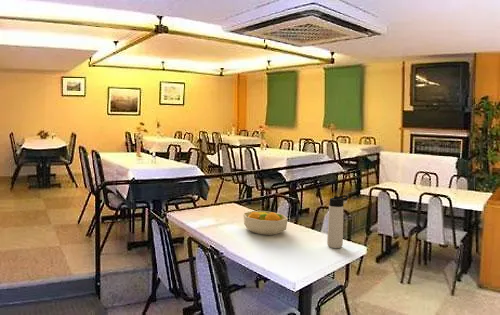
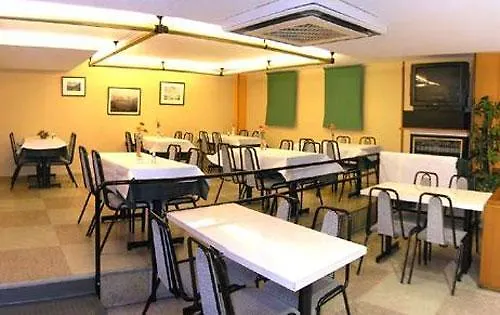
- fruit bowl (264, 219)
- thermos bottle (338, 221)
